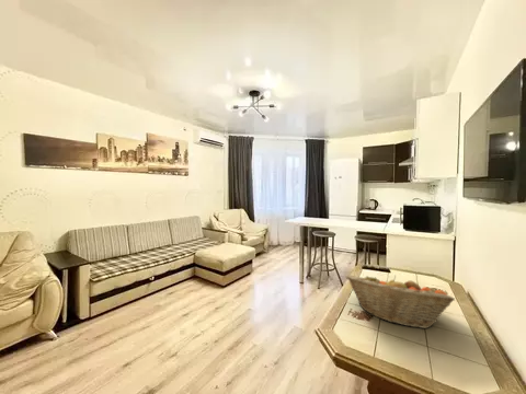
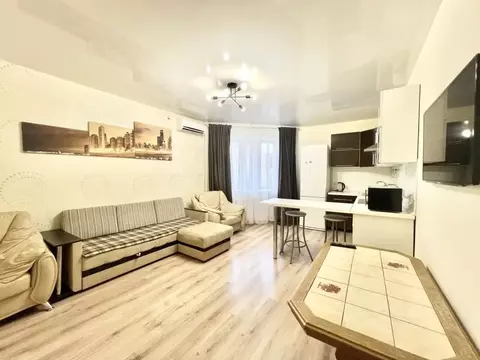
- fruit basket (393, 293)
